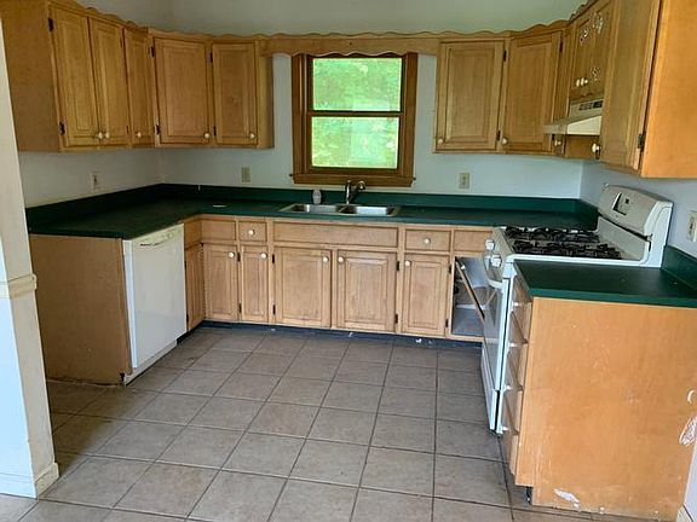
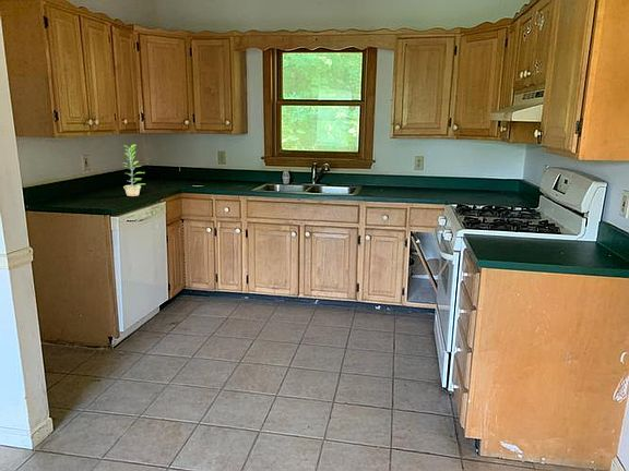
+ plant (132, 170)
